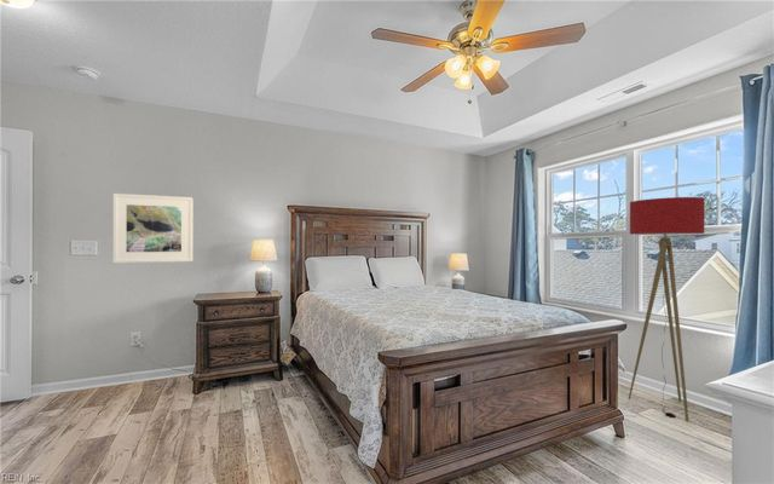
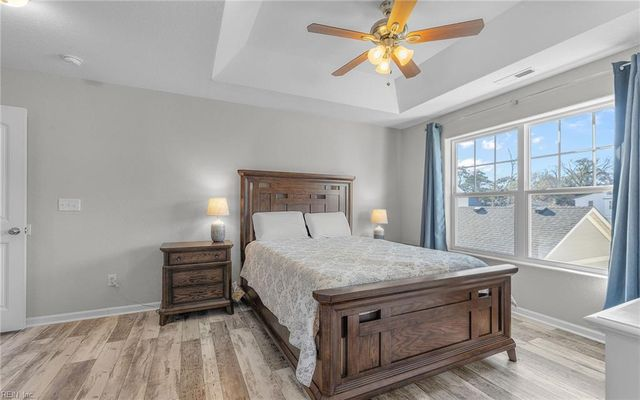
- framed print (154, 229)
- floor lamp (663, 302)
